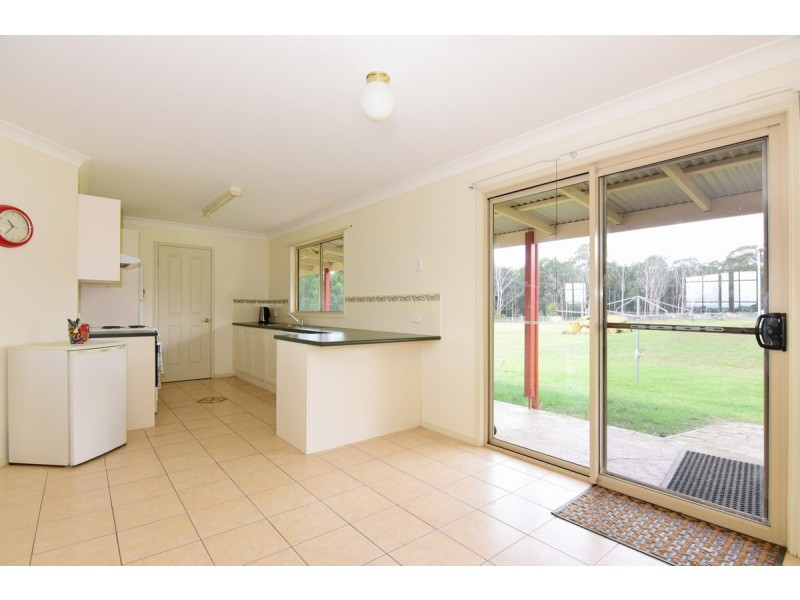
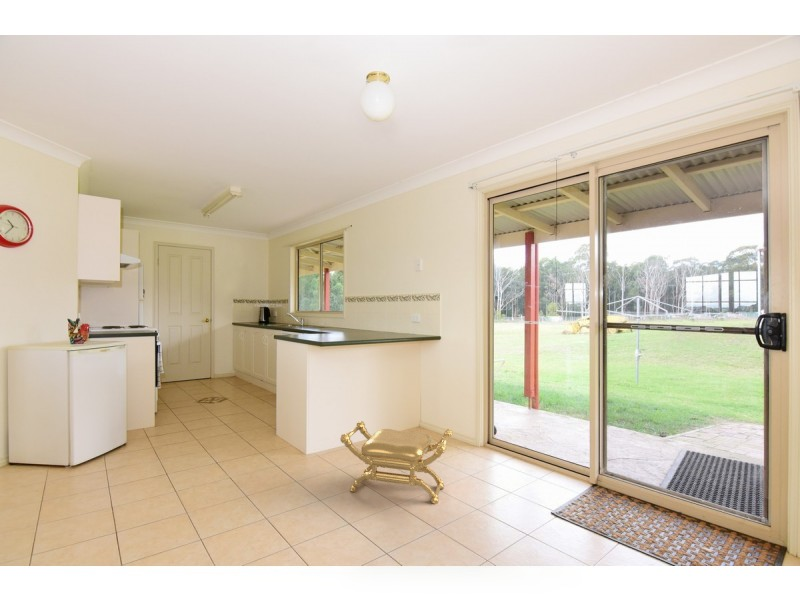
+ stool (397, 460)
